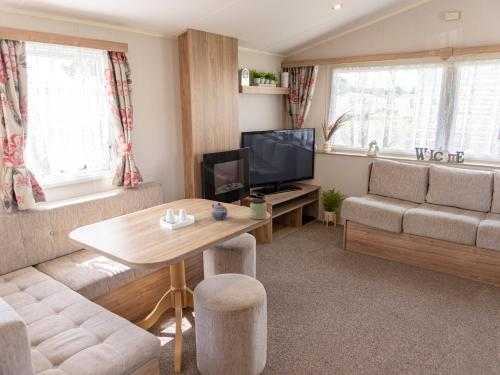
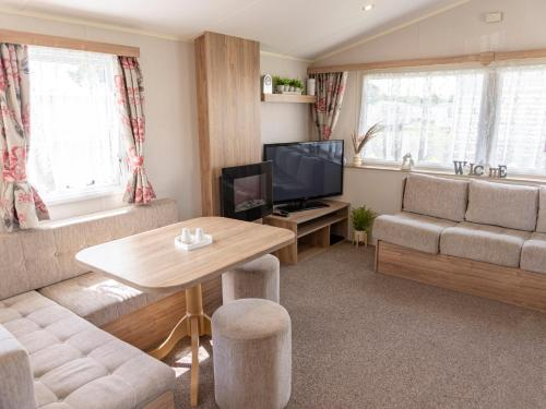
- jar (258, 208)
- teapot (219, 210)
